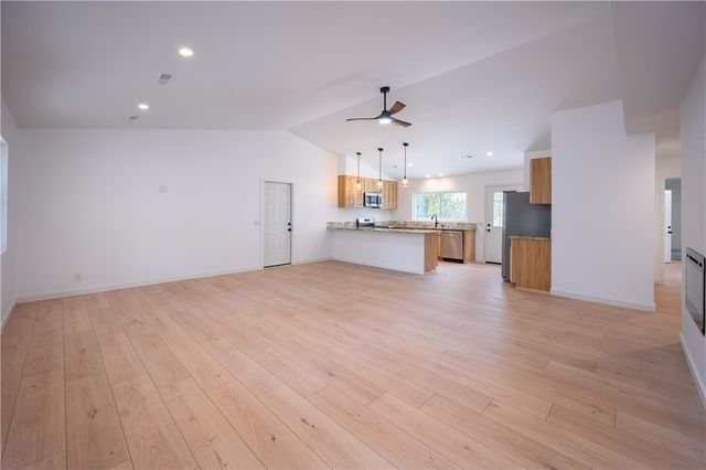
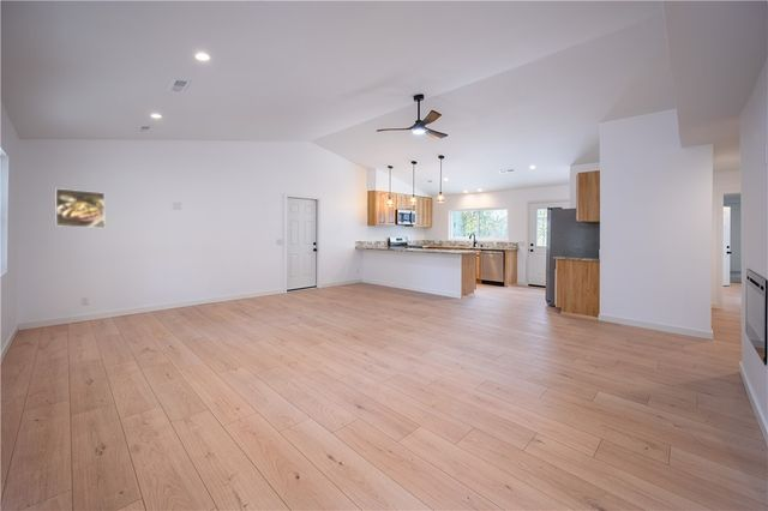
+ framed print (80, 209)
